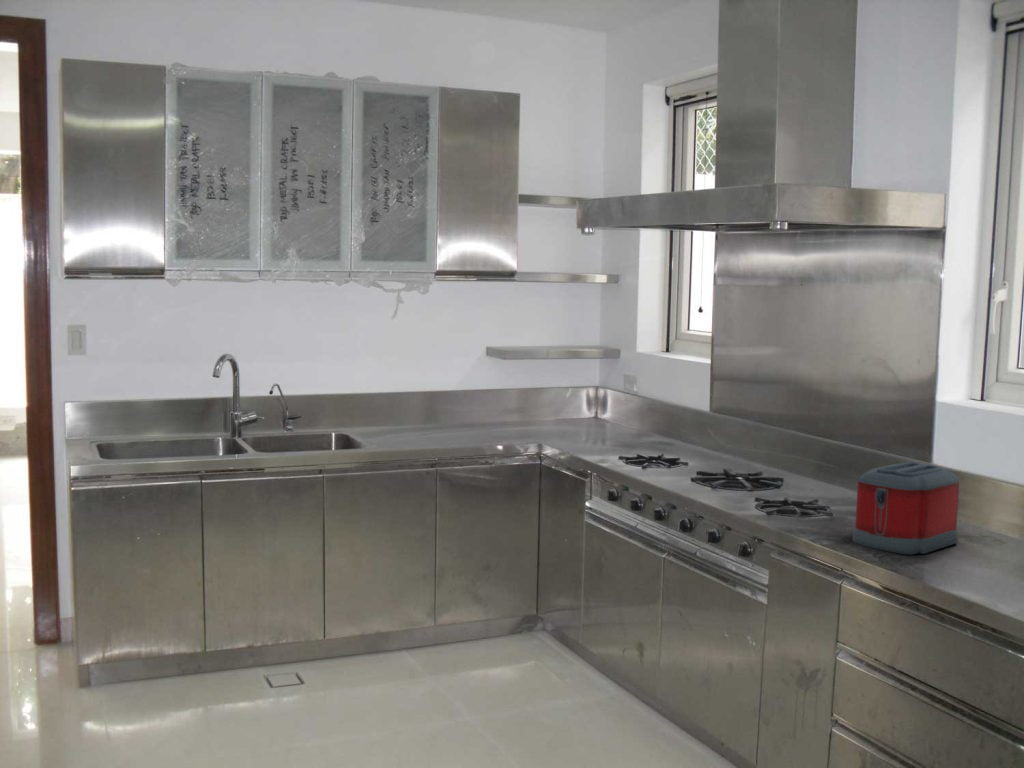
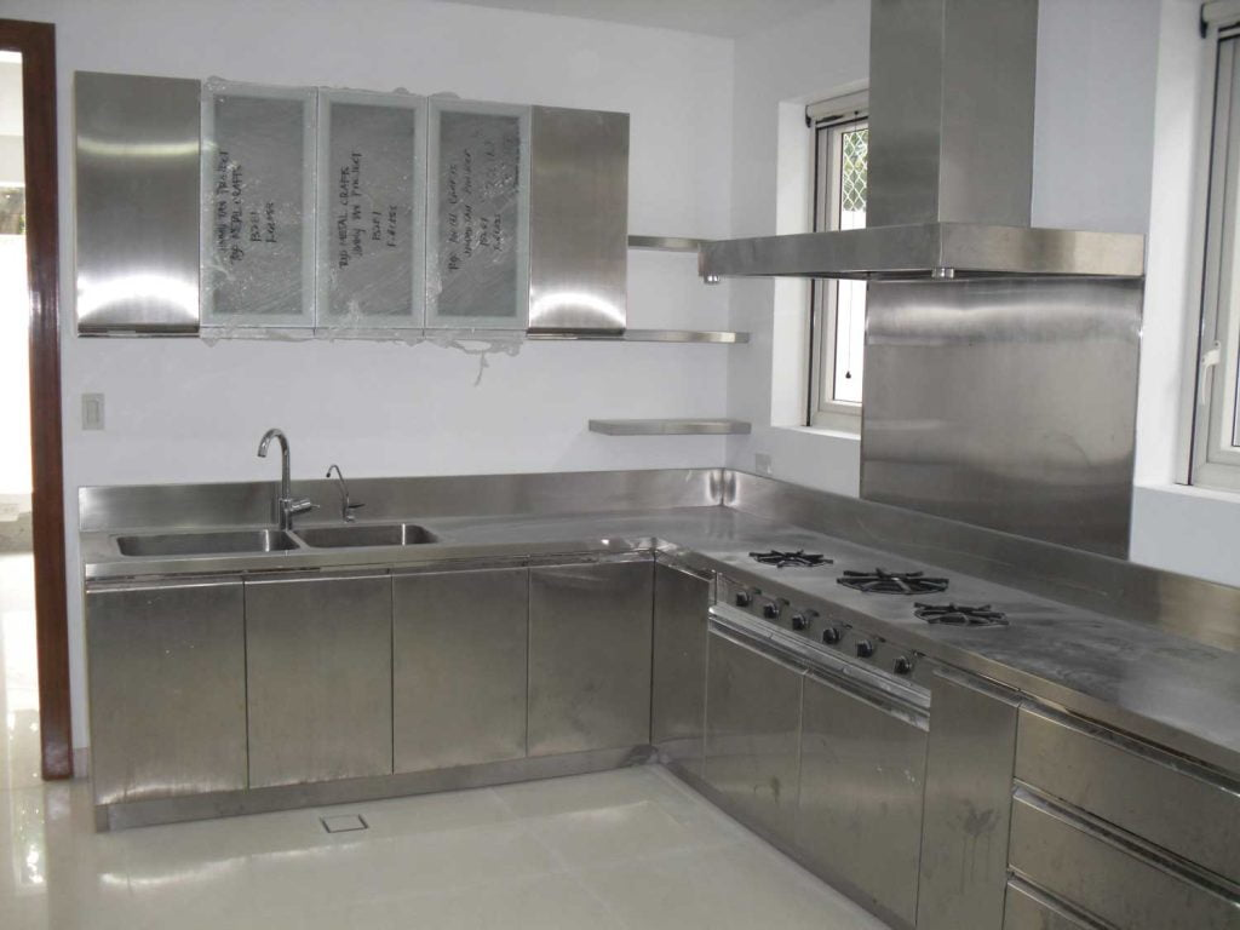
- toaster (906, 504)
